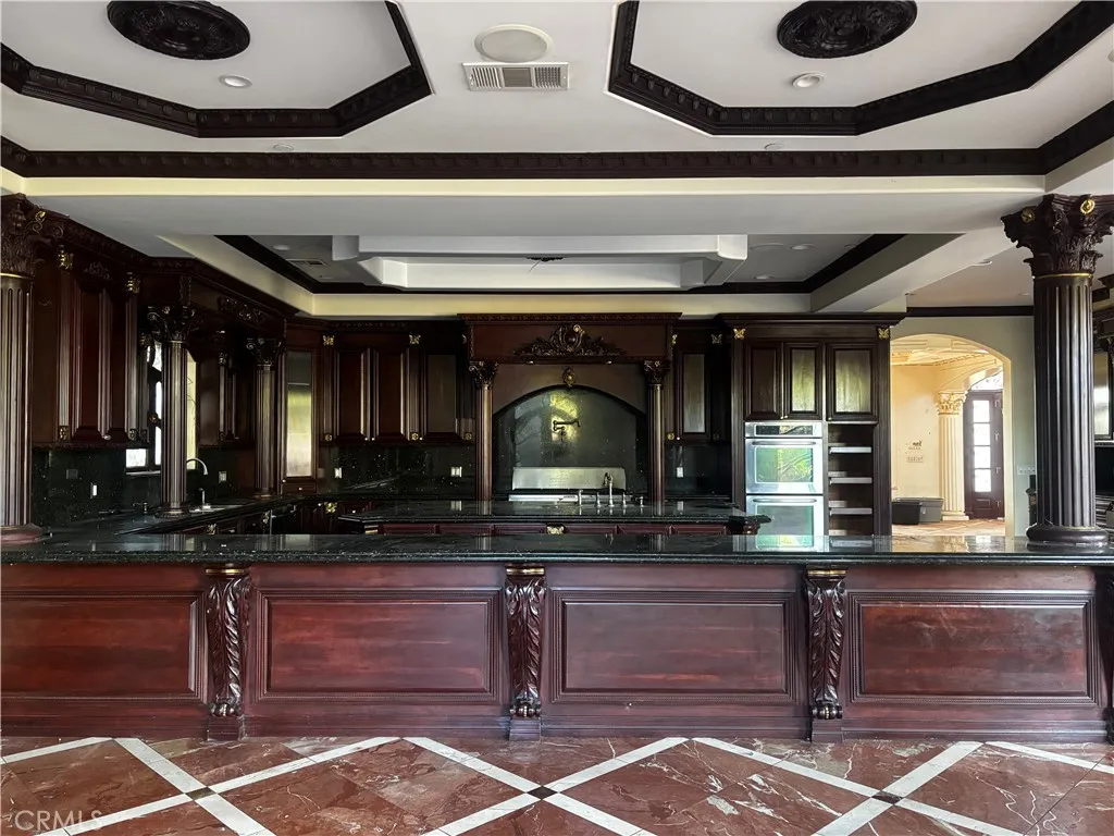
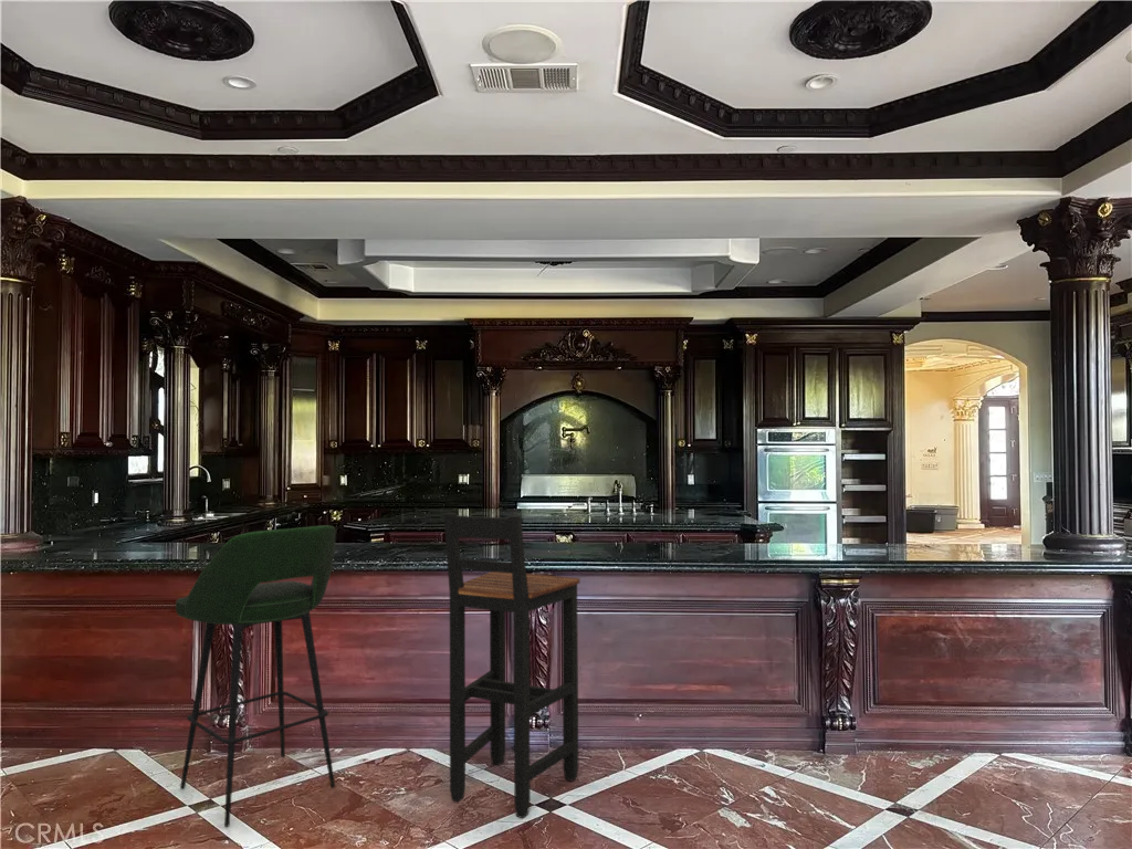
+ bar stool (275, 654)
+ bar stool (514, 647)
